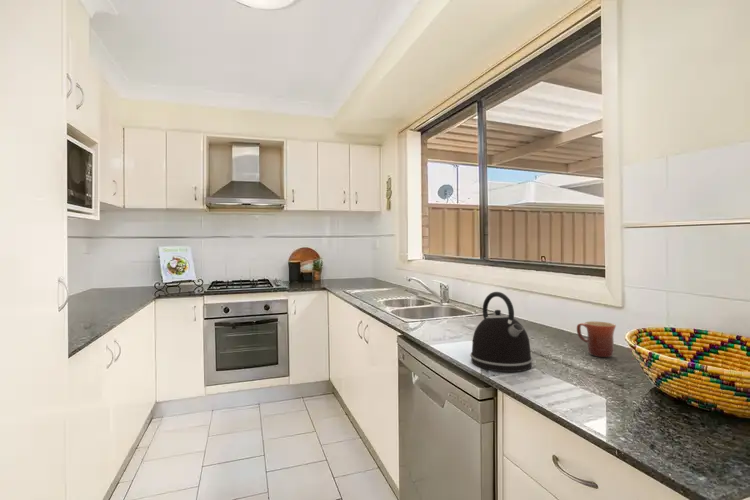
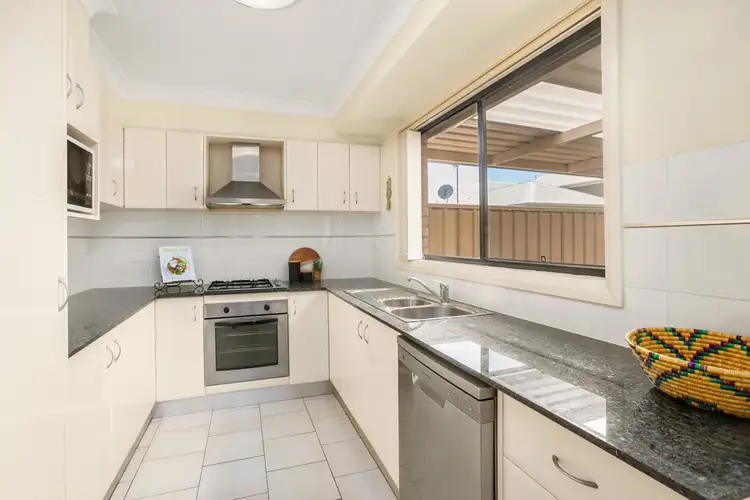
- kettle (500, 327)
- mug (595, 338)
